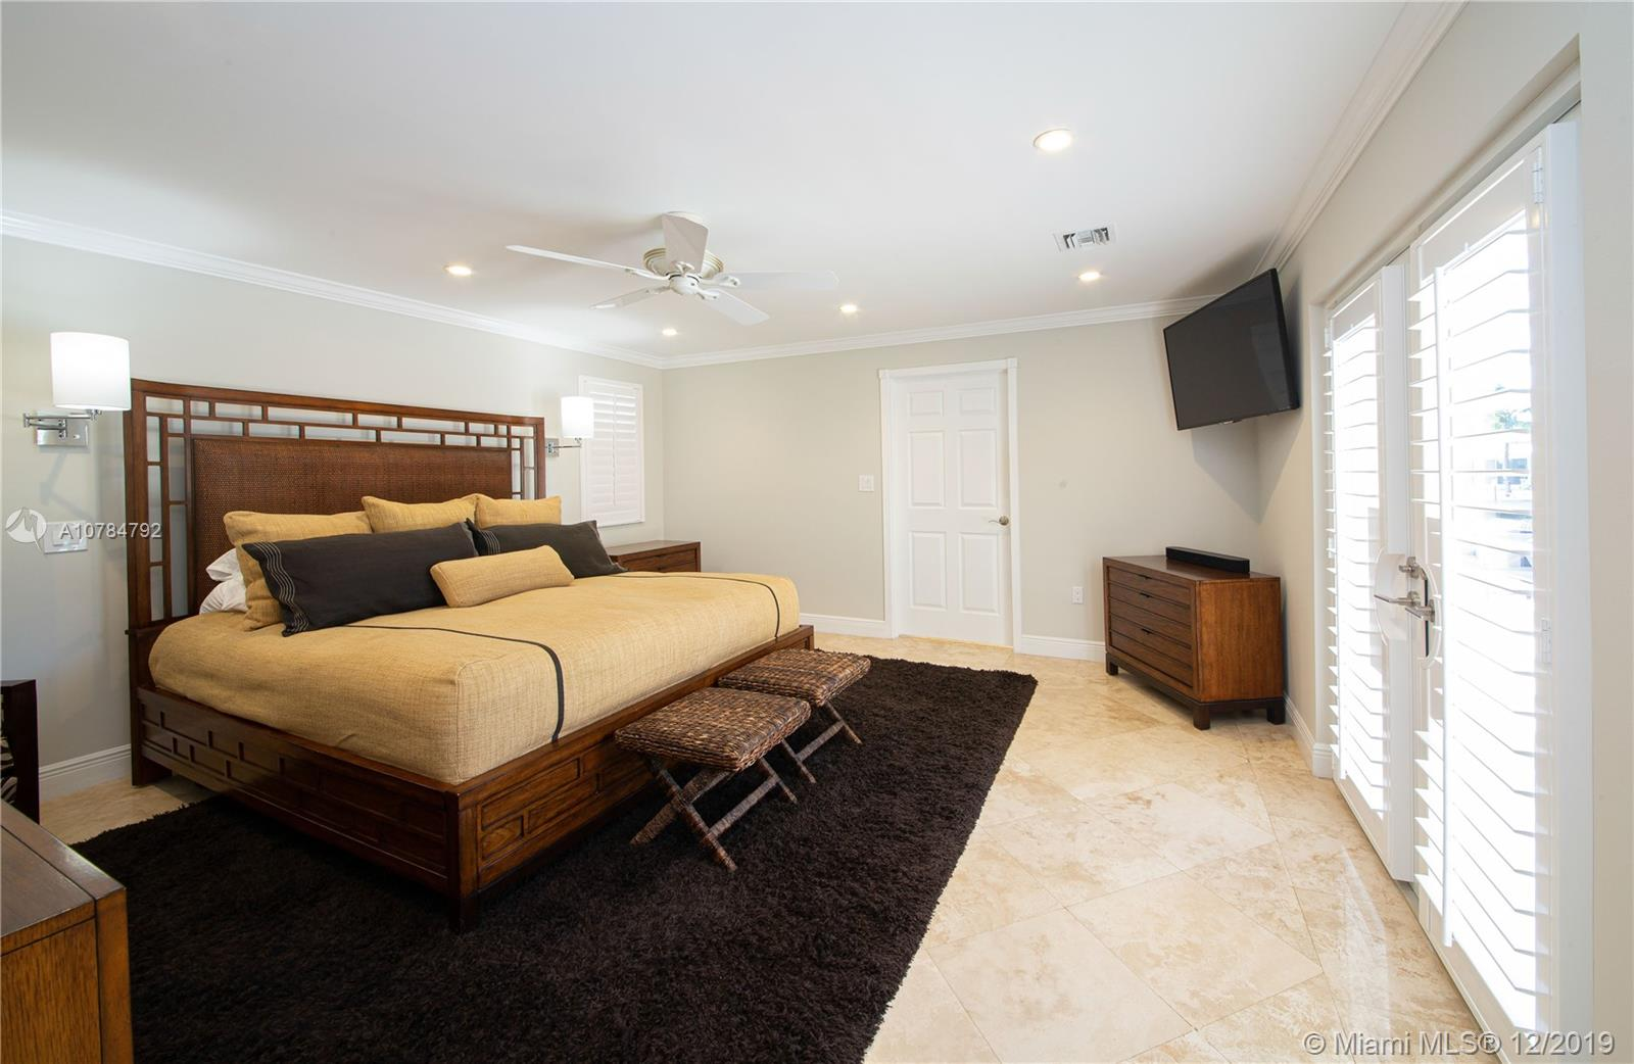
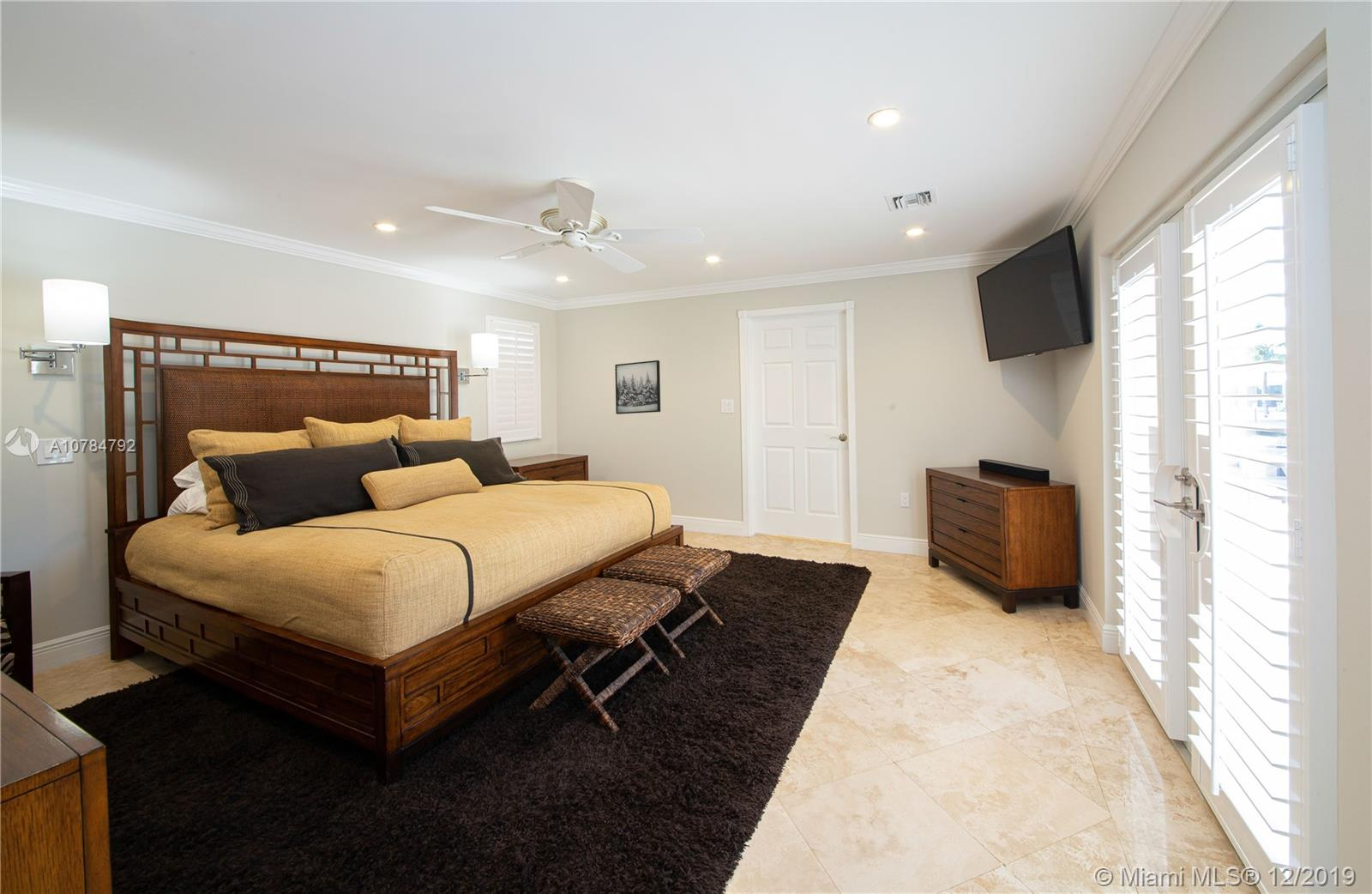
+ wall art (637, 388)
